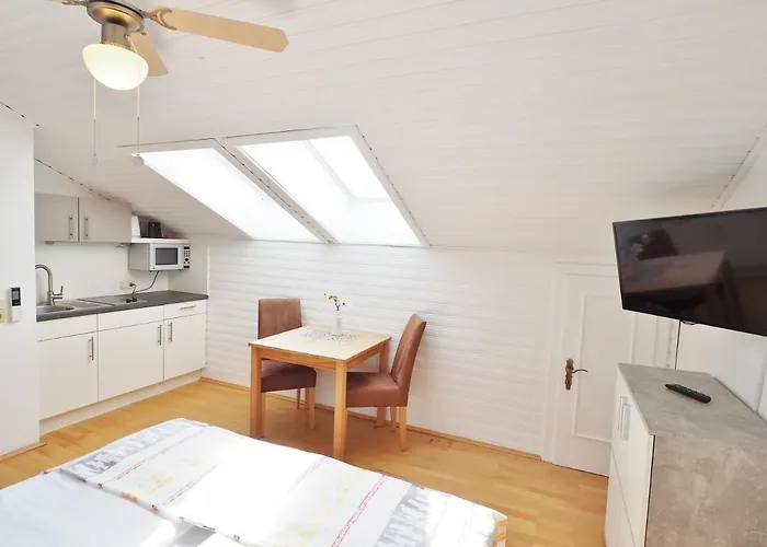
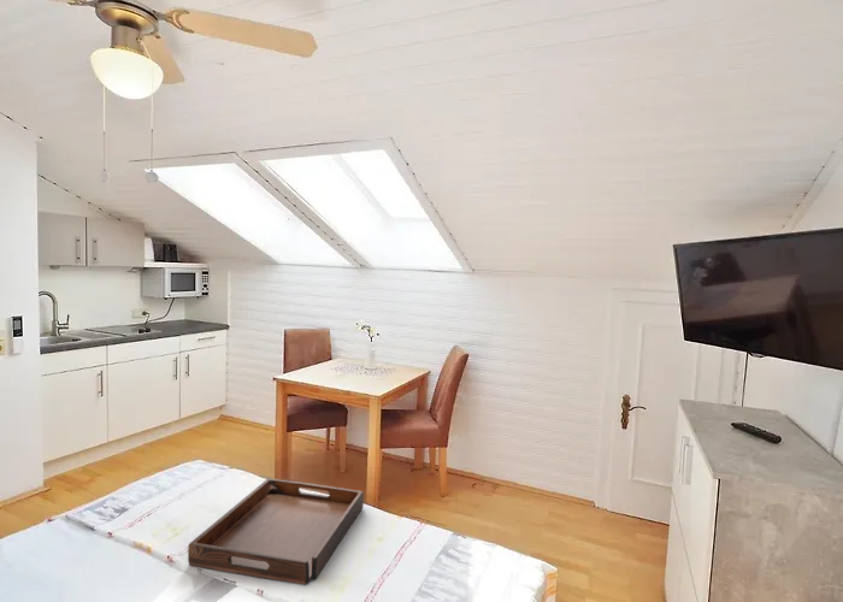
+ serving tray (285, 523)
